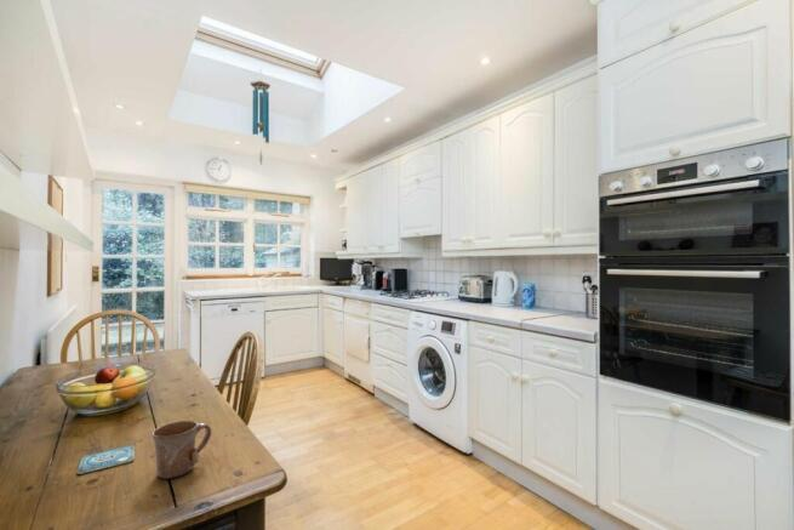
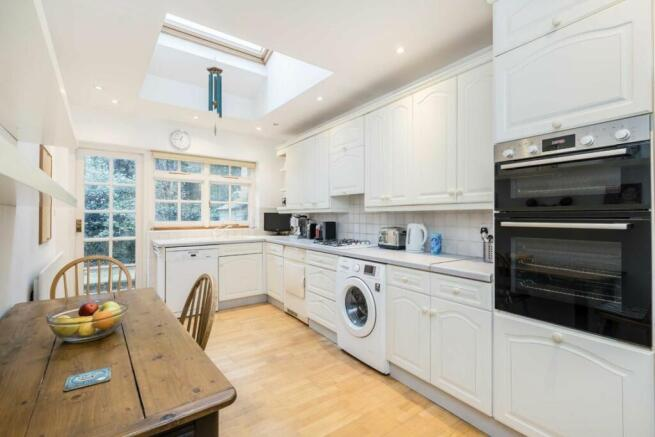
- mug (183, 445)
